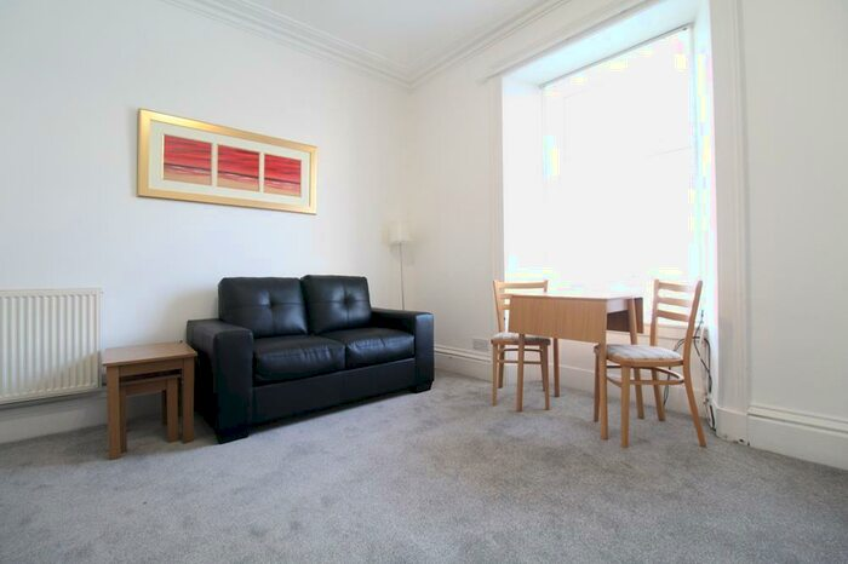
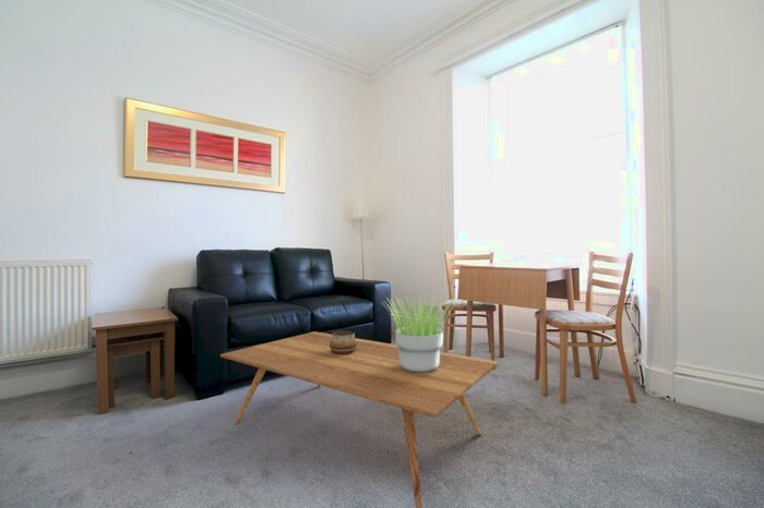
+ coffee table (353, 392)
+ potted plant (419, 331)
+ decorative bowl (343, 341)
